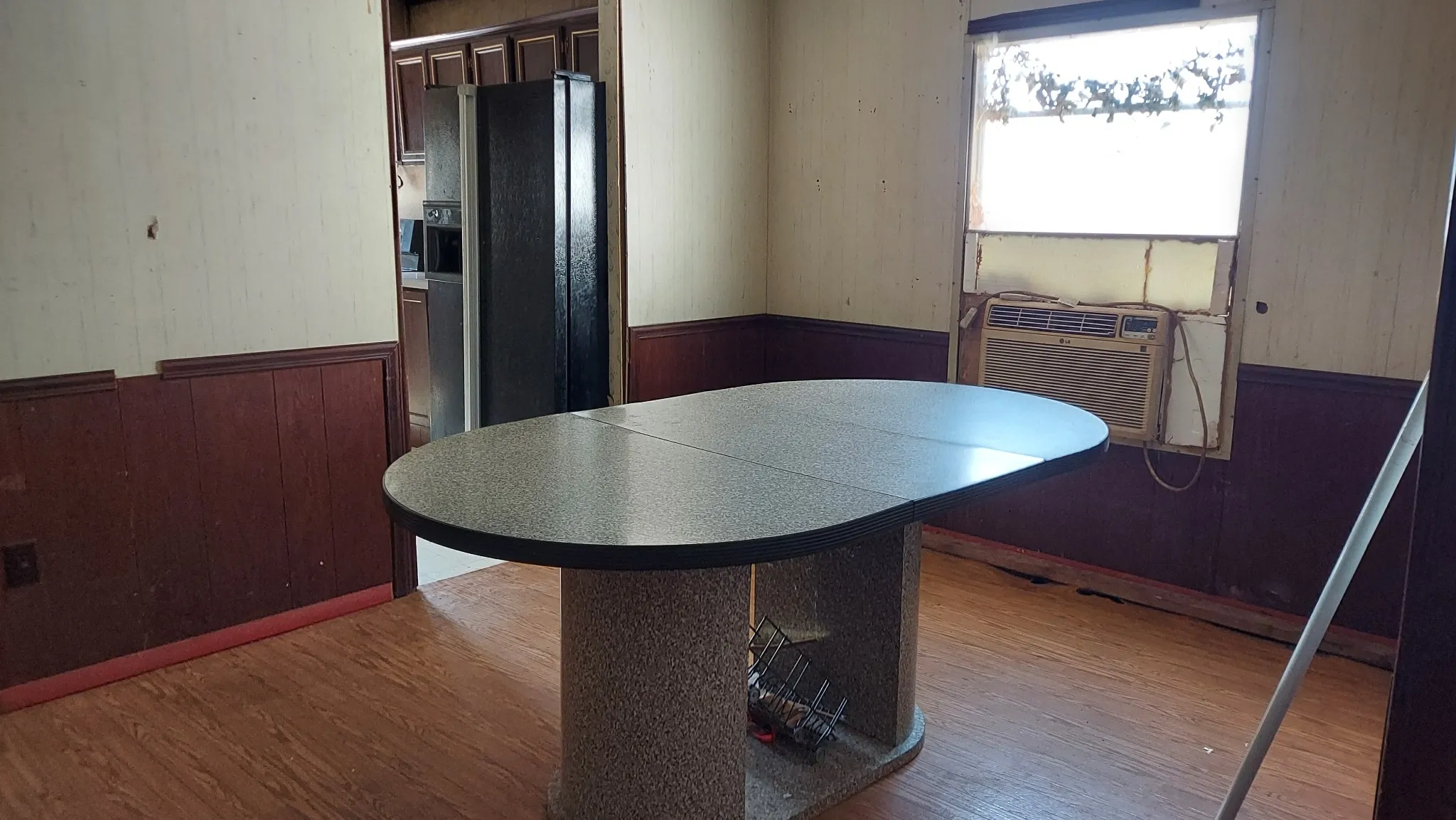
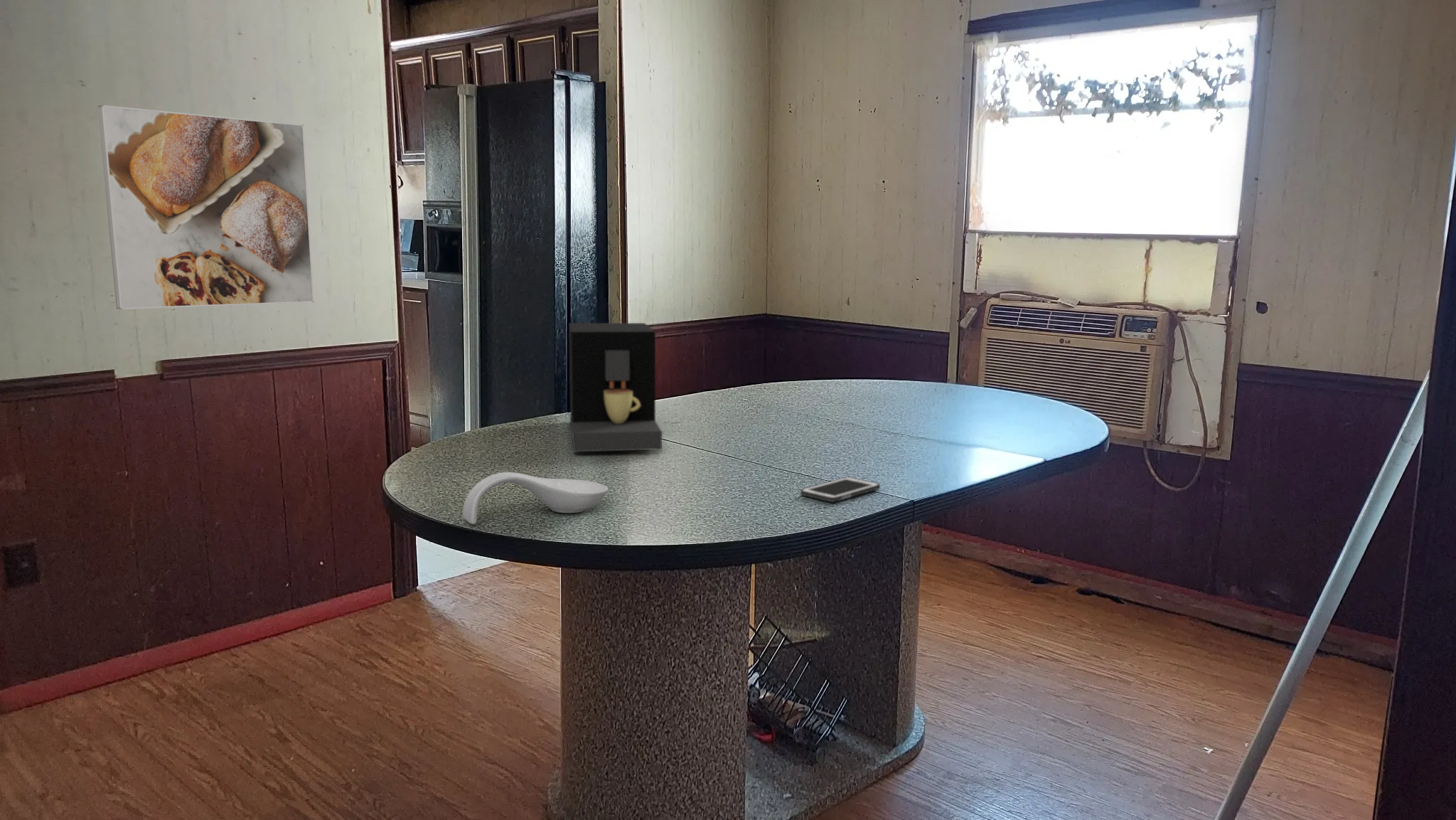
+ spoon rest (537, 491)
+ cell phone (840, 489)
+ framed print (215, 212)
+ coffee maker (611, 383)
